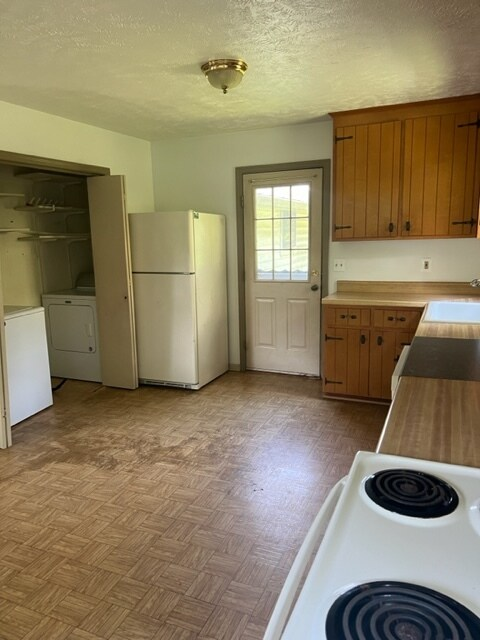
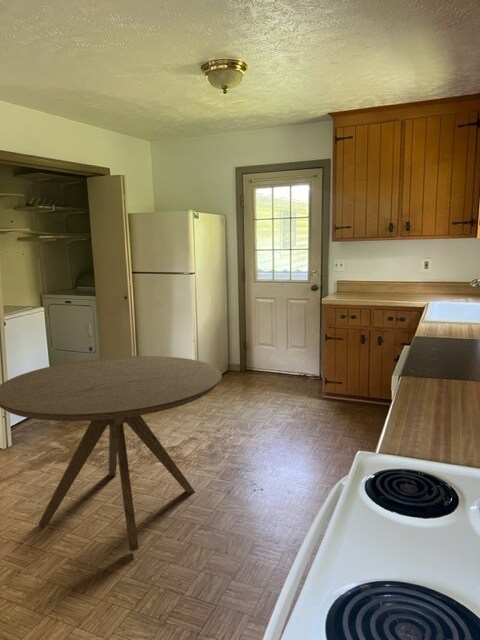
+ dining table (117, 444)
